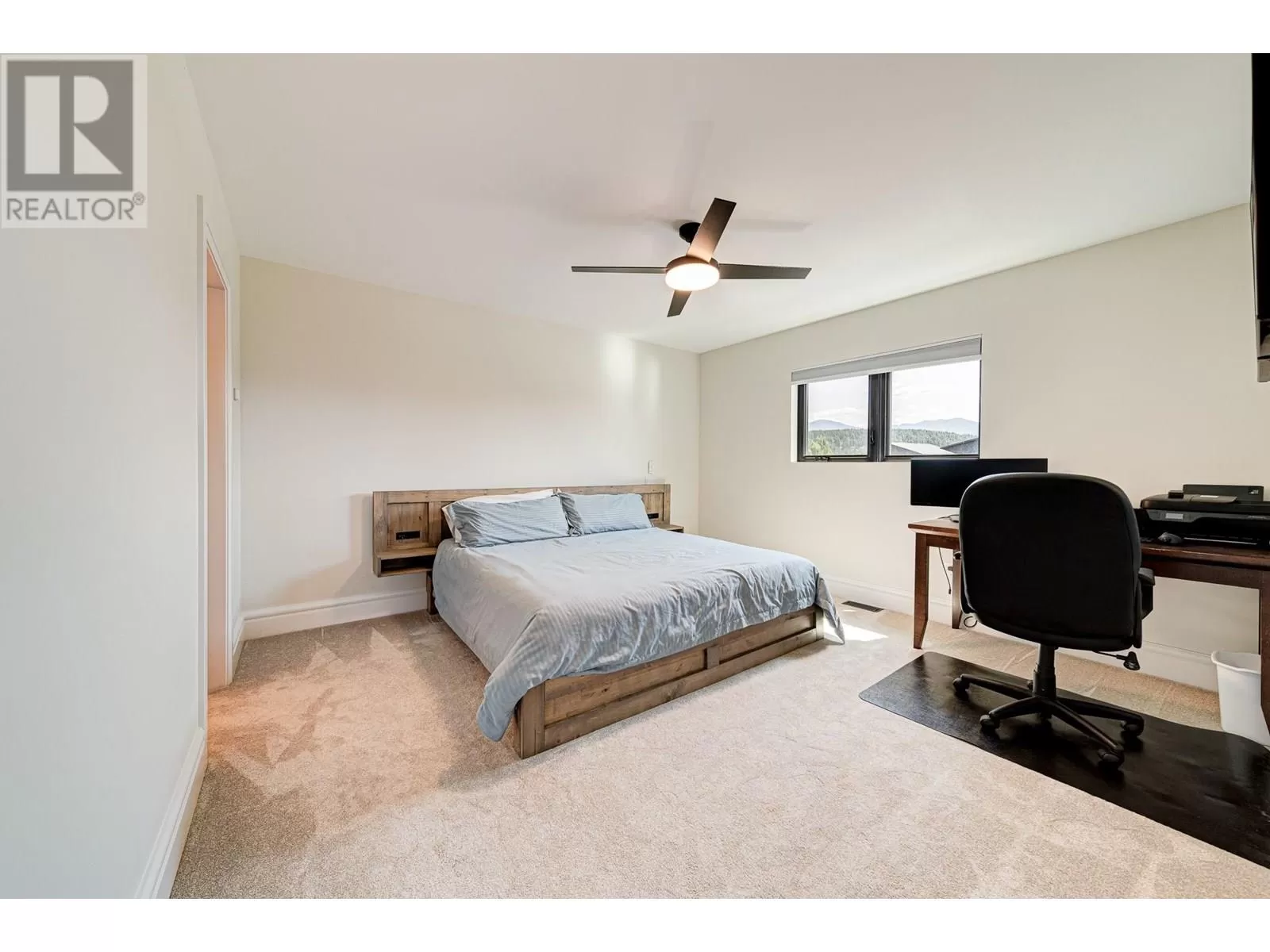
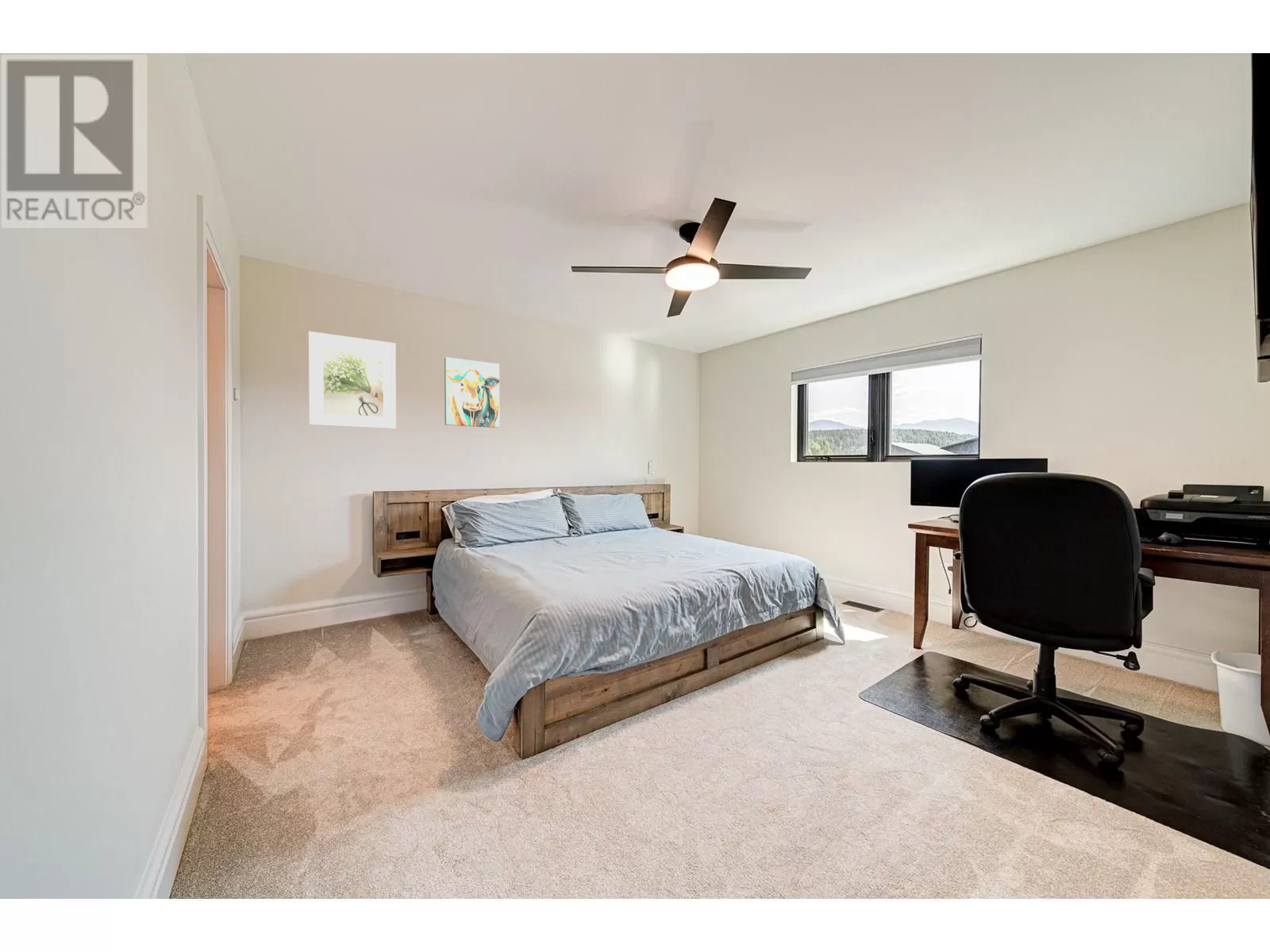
+ wall art (472, 393)
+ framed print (354, 382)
